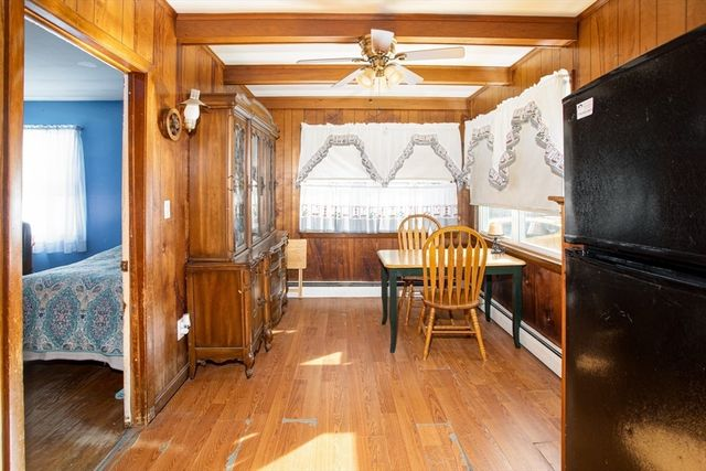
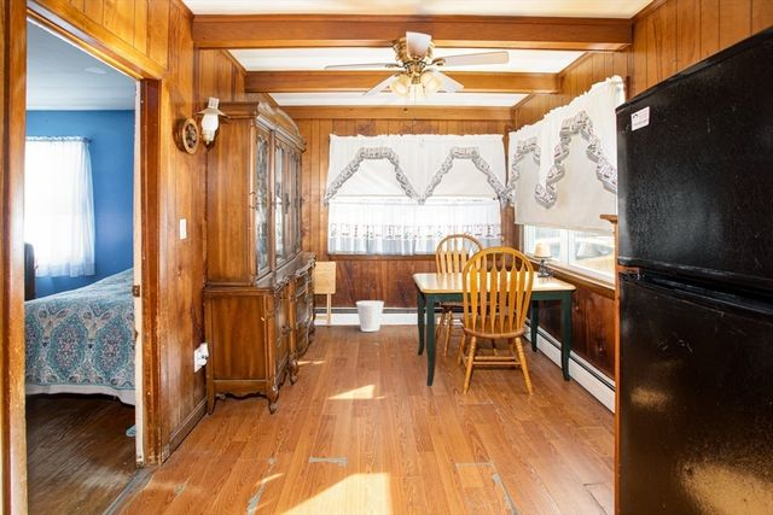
+ wastebasket (370, 316)
